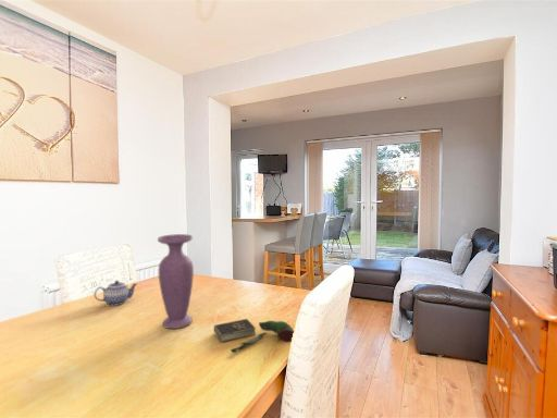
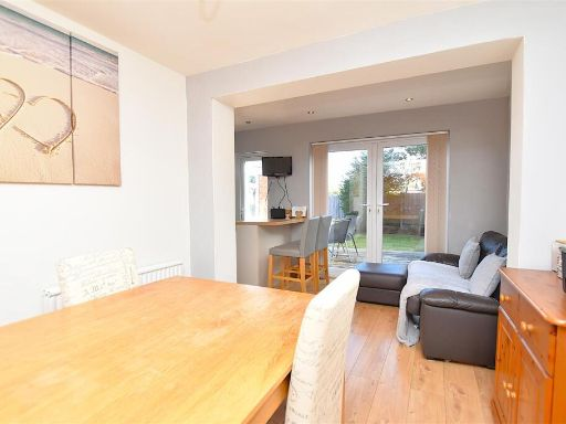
- vase (175, 280)
- teapot (116, 292)
- book (252, 329)
